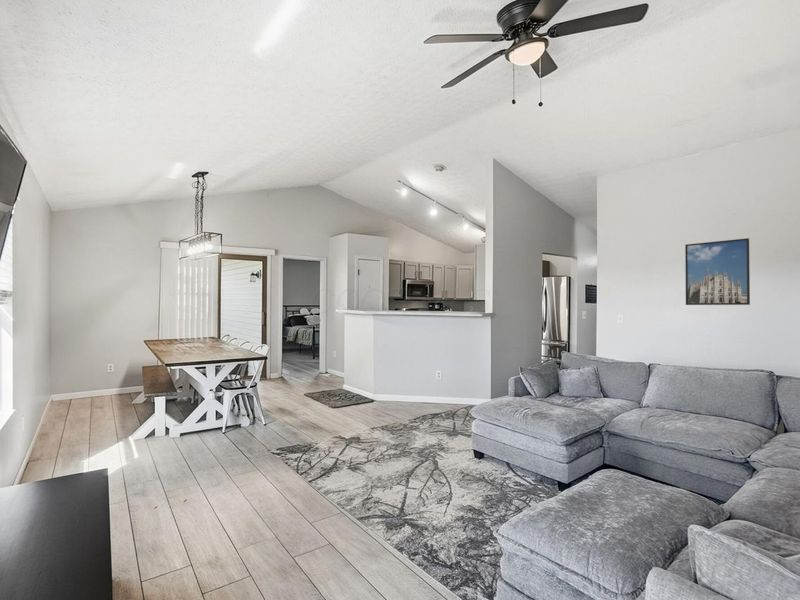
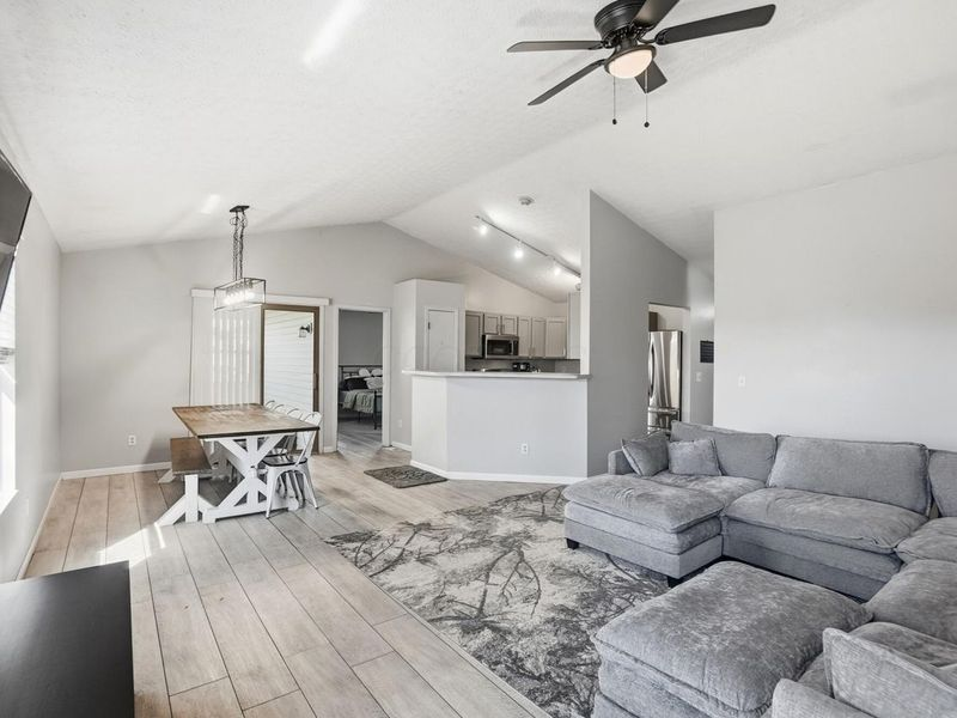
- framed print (715, 273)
